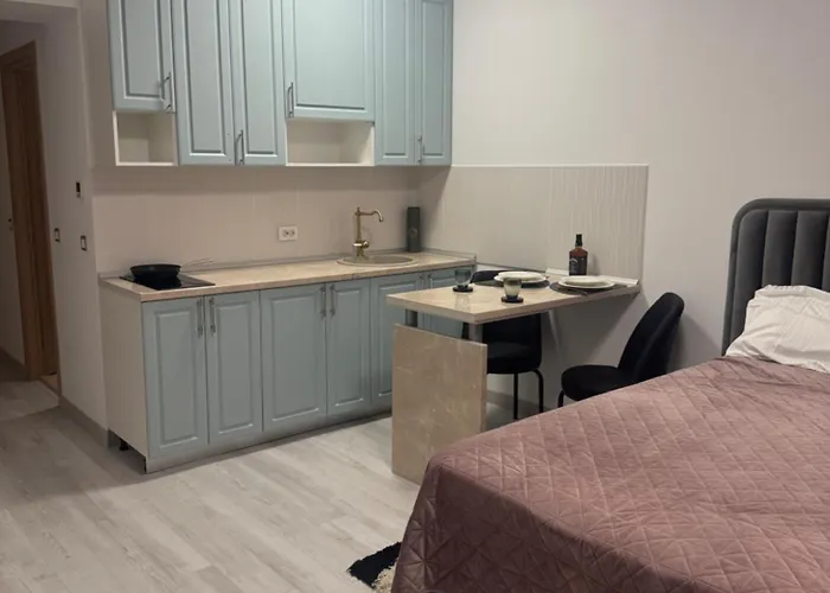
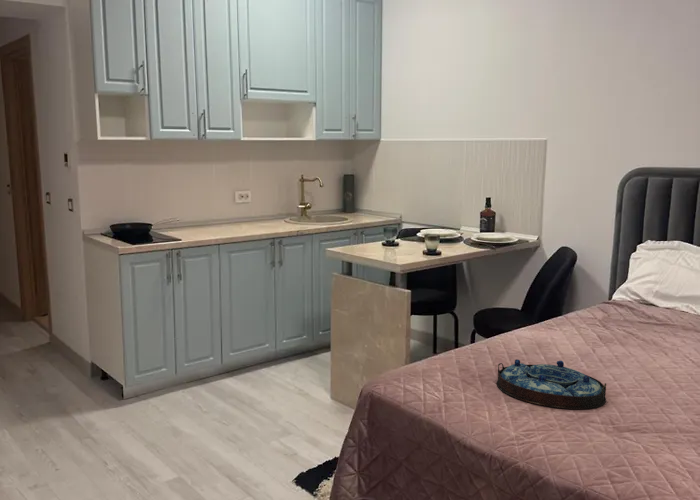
+ serving tray (550, 378)
